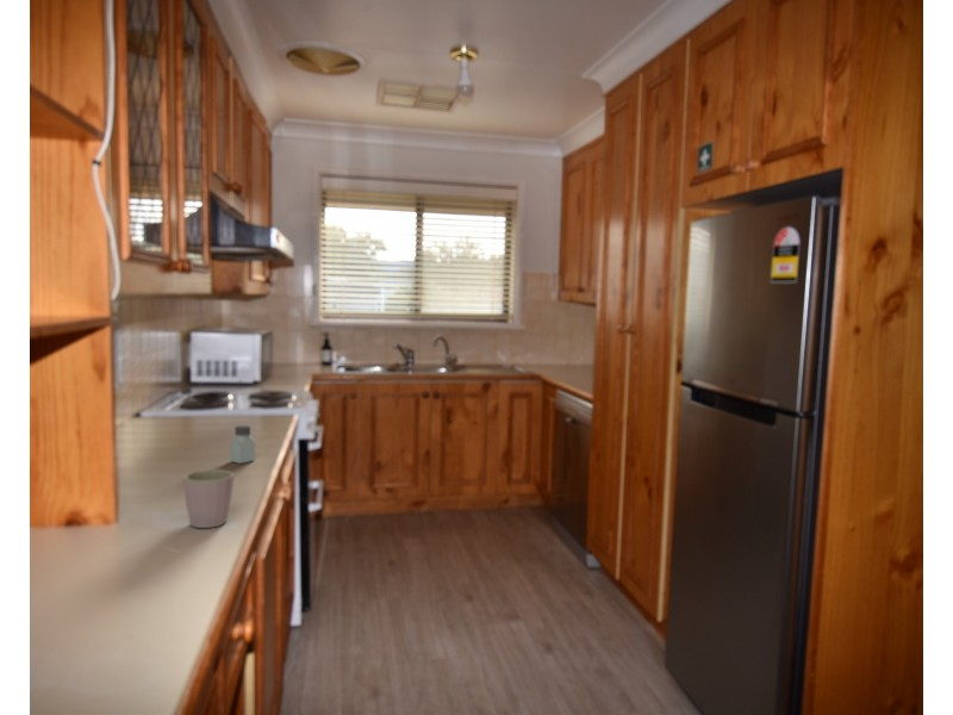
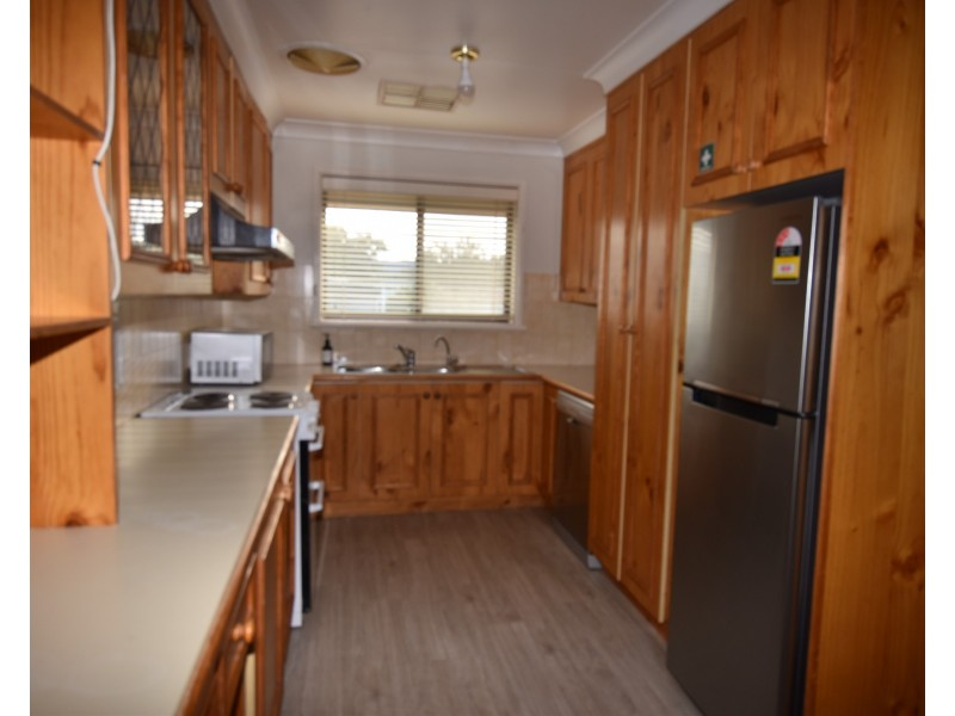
- saltshaker (242, 443)
- mug (205, 496)
